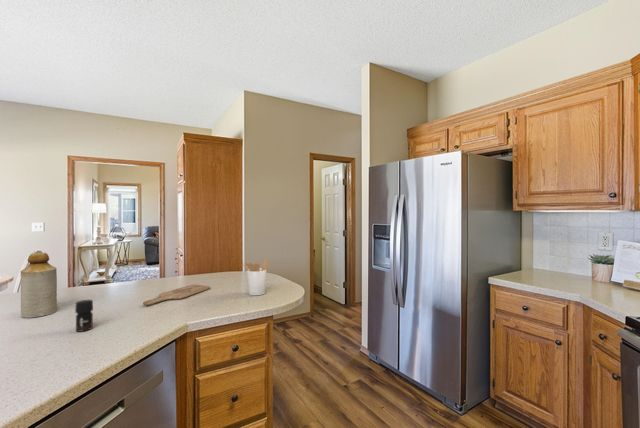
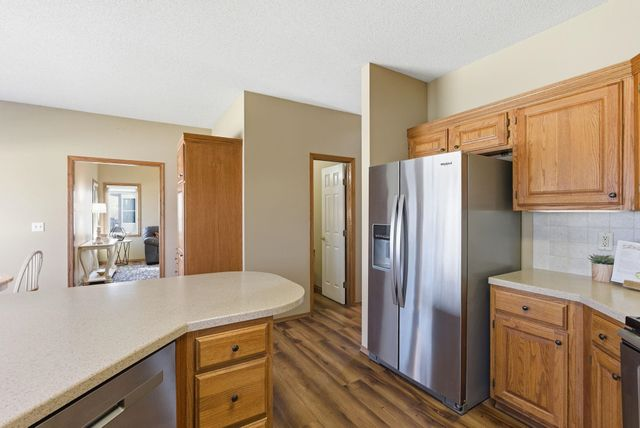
- utensil holder (255, 276)
- jar (84, 315)
- bottle (39, 283)
- cutting board (176, 294)
